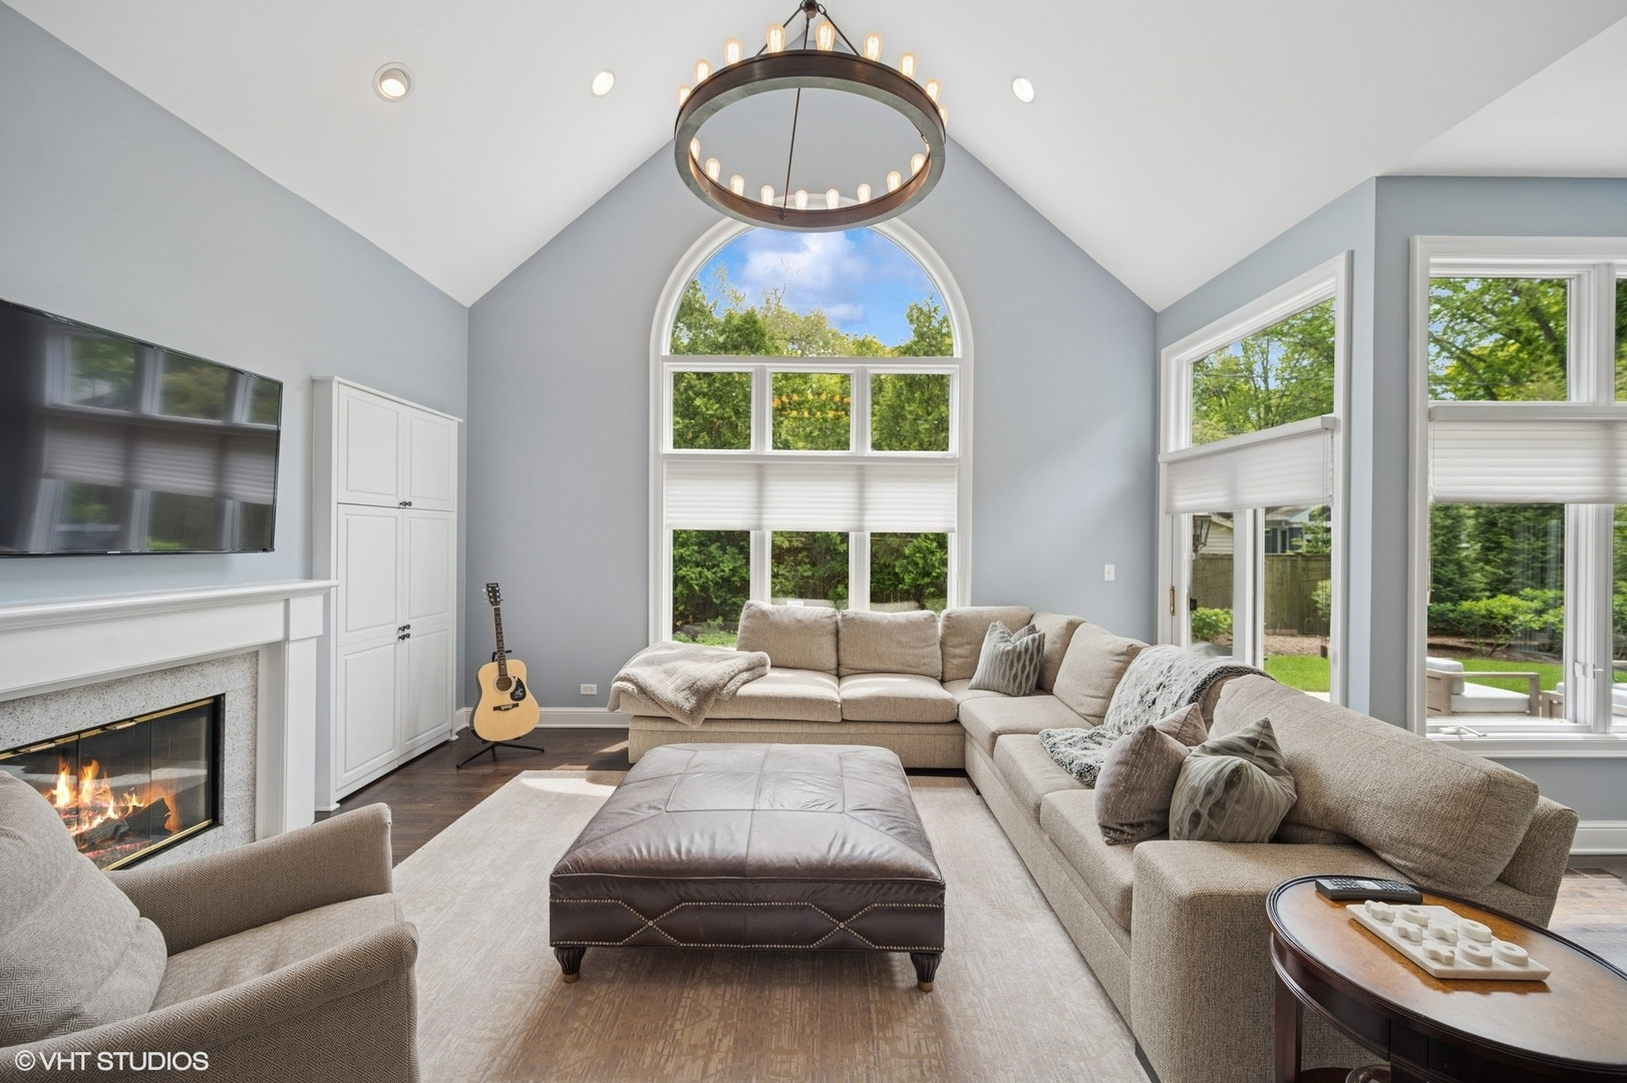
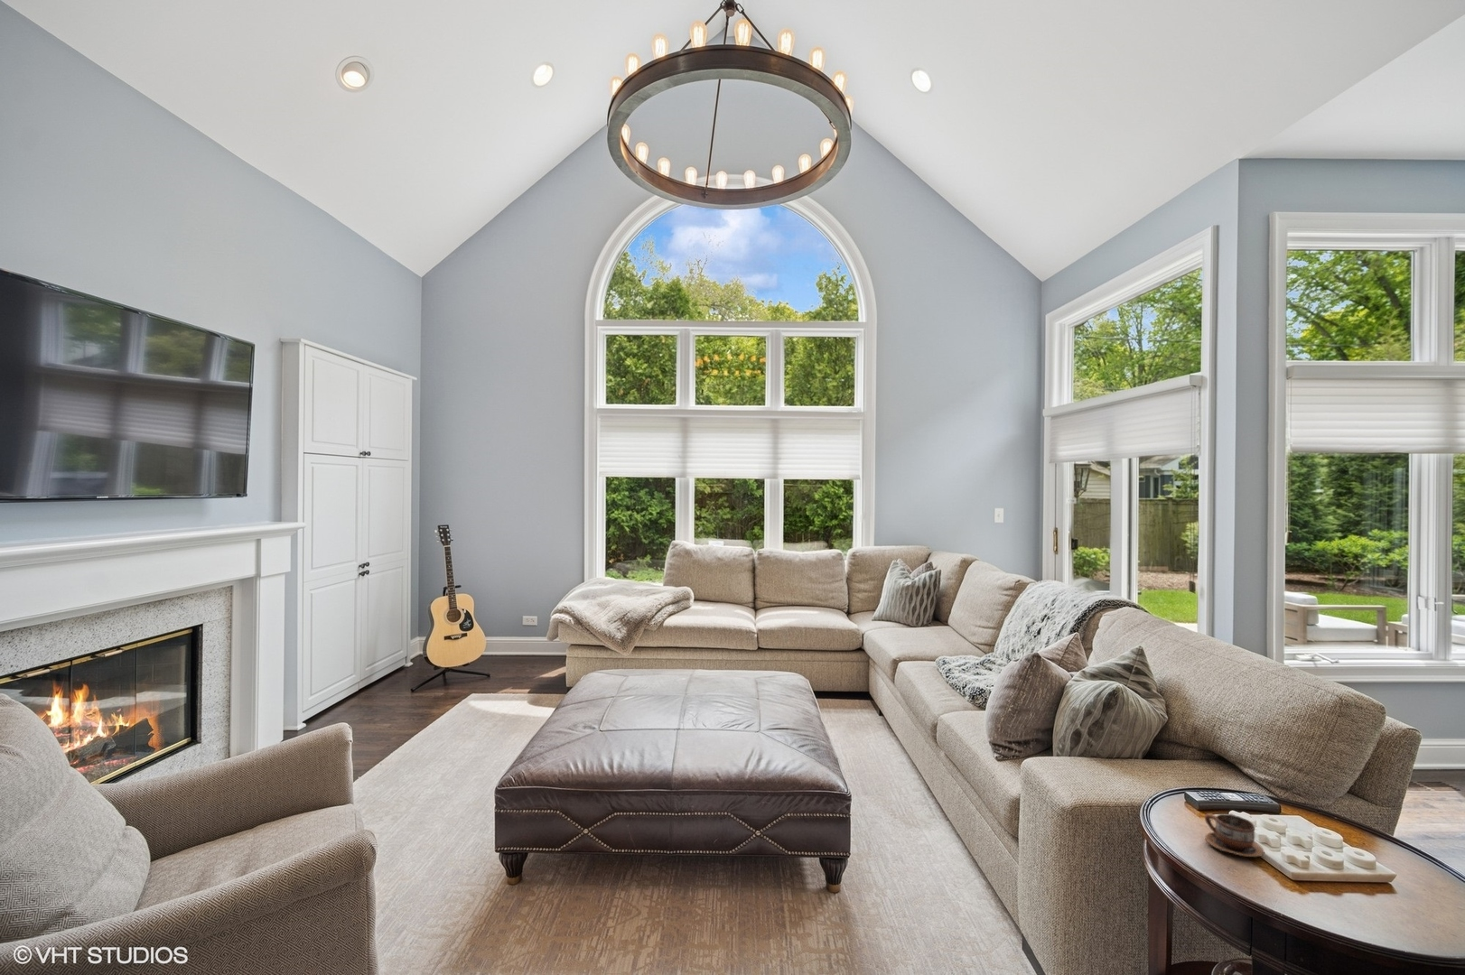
+ cup (1232, 834)
